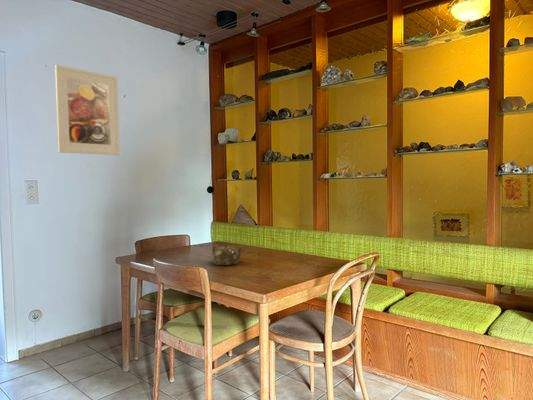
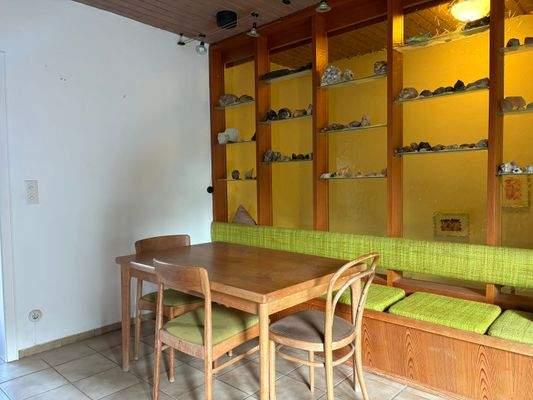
- teapot (227, 253)
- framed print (89, 112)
